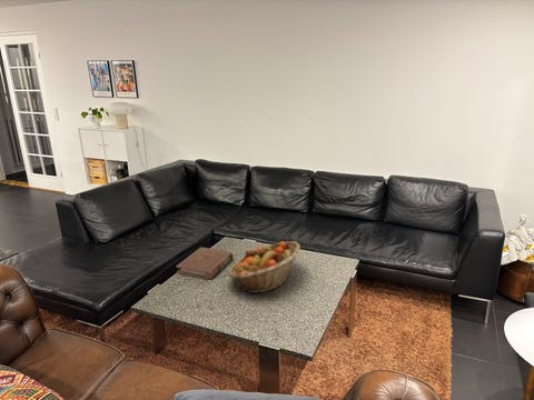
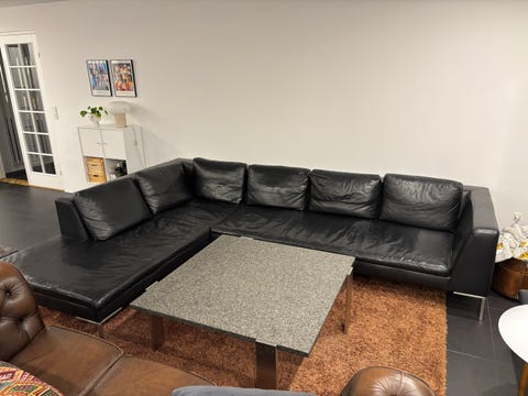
- fruit basket (265, 263)
- book (206, 262)
